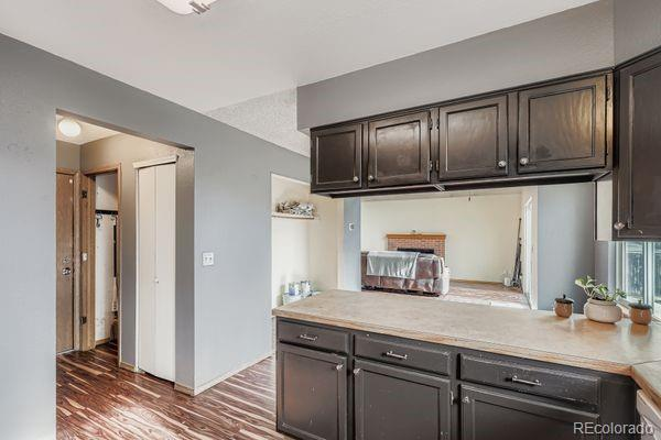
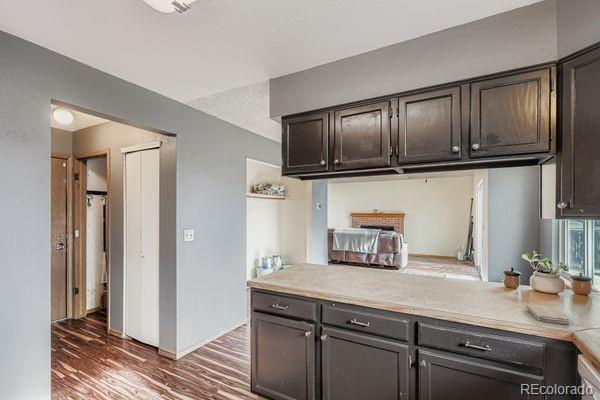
+ washcloth (546, 313)
